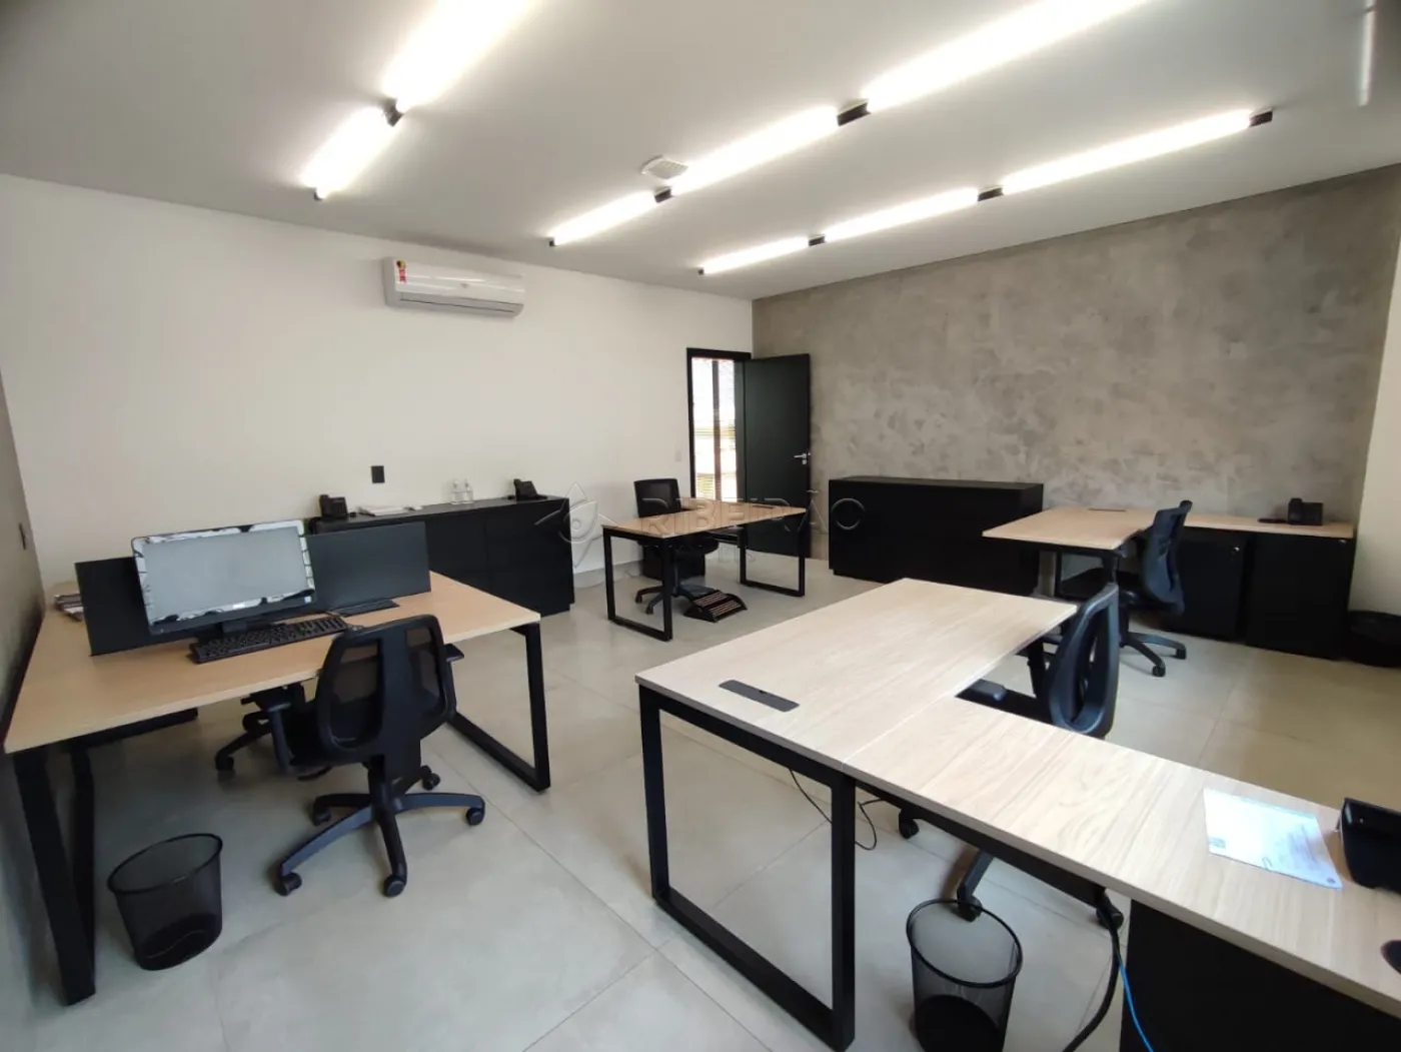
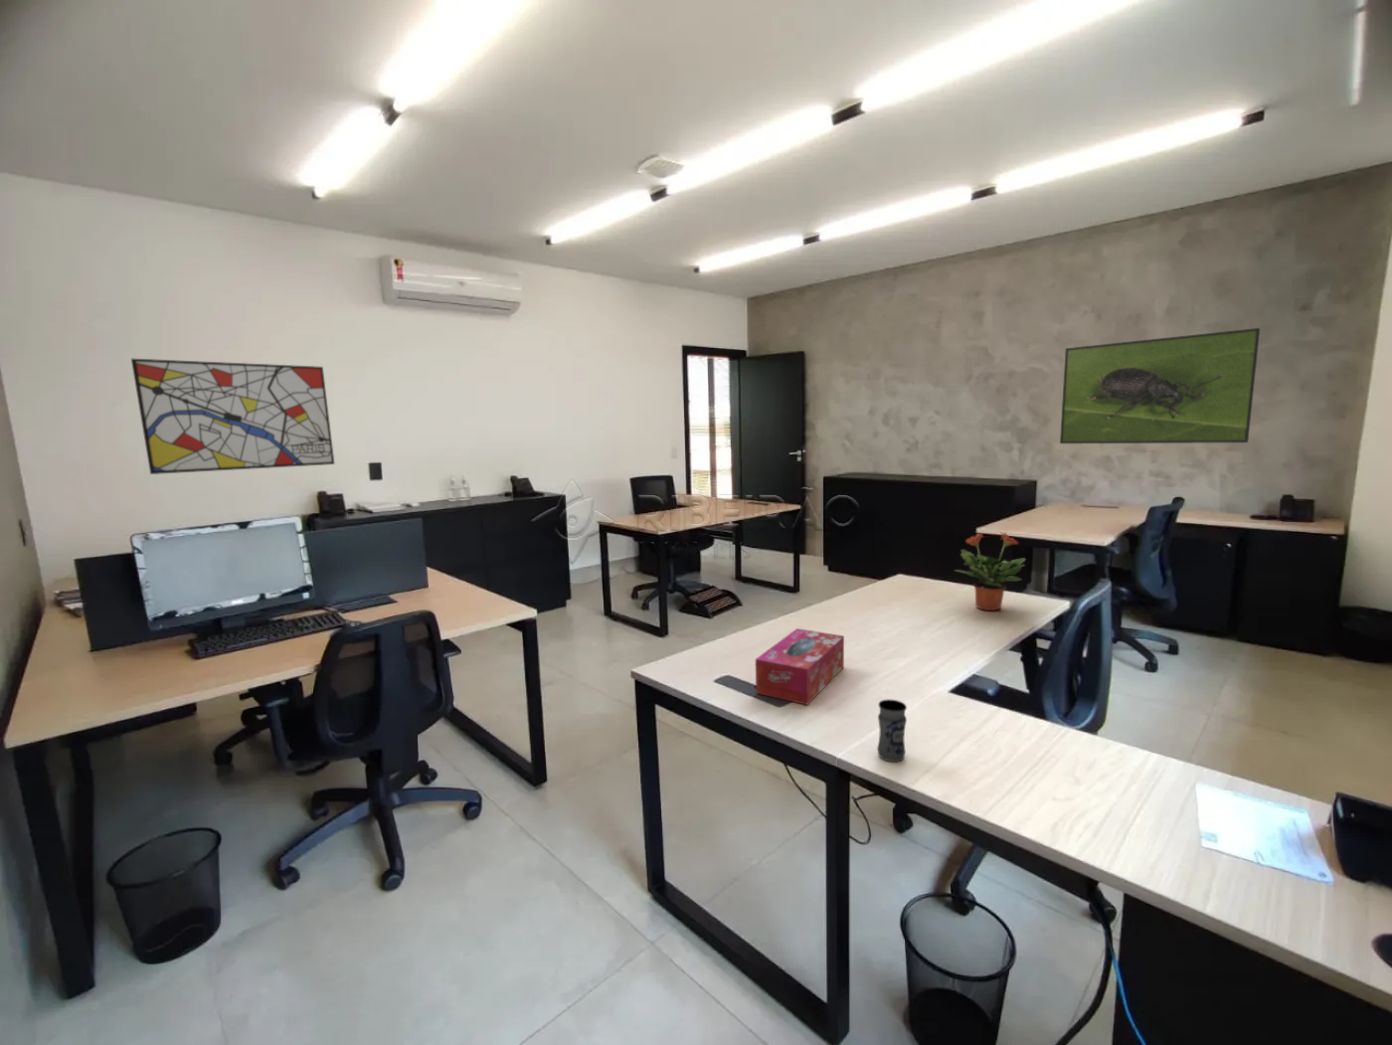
+ jar (891, 730)
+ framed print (1149, 392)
+ wall art (243, 417)
+ tissue box (801, 663)
+ potted plant (989, 570)
